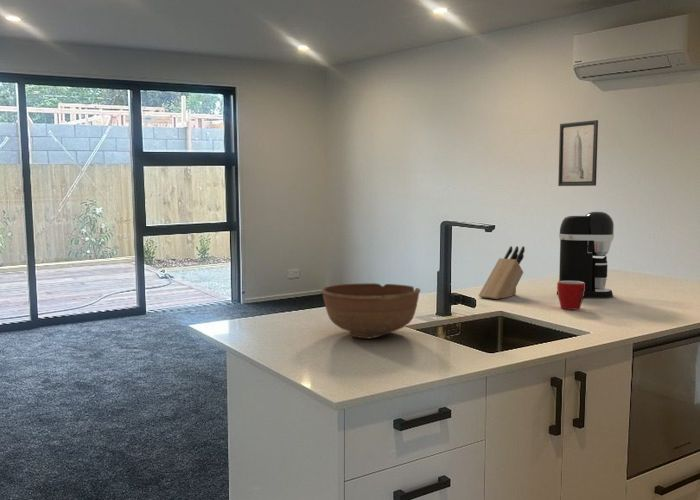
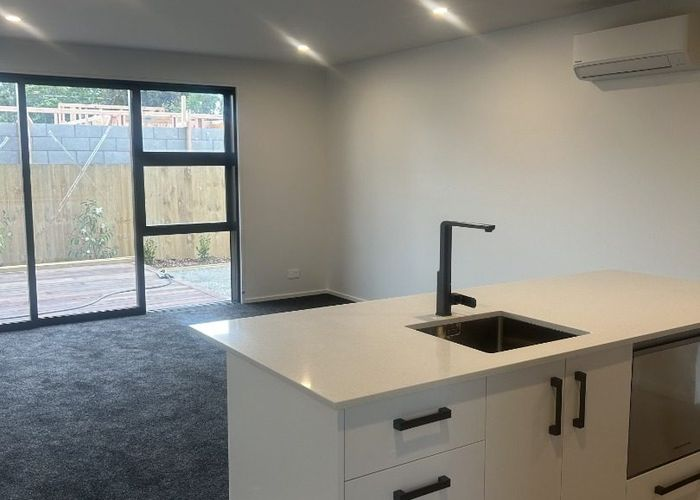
- wall art (577, 154)
- knife block (503, 271)
- coffee maker (585, 253)
- mug (572, 294)
- bowl (370, 311)
